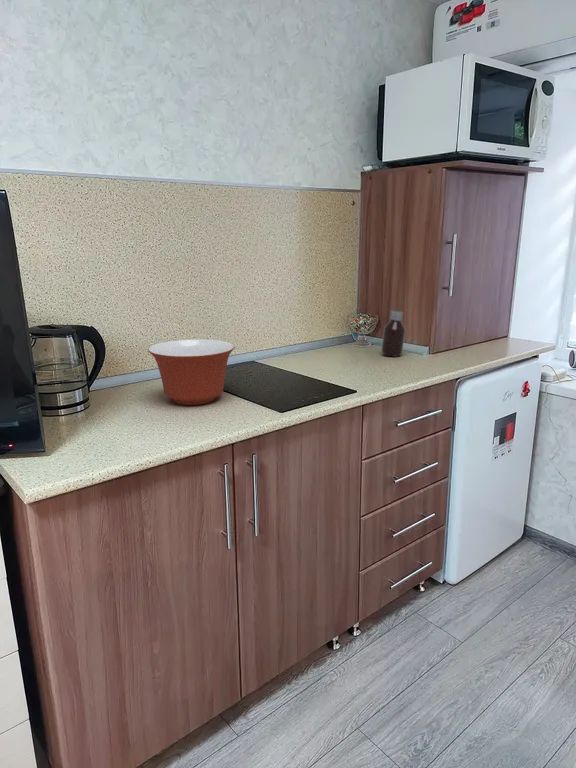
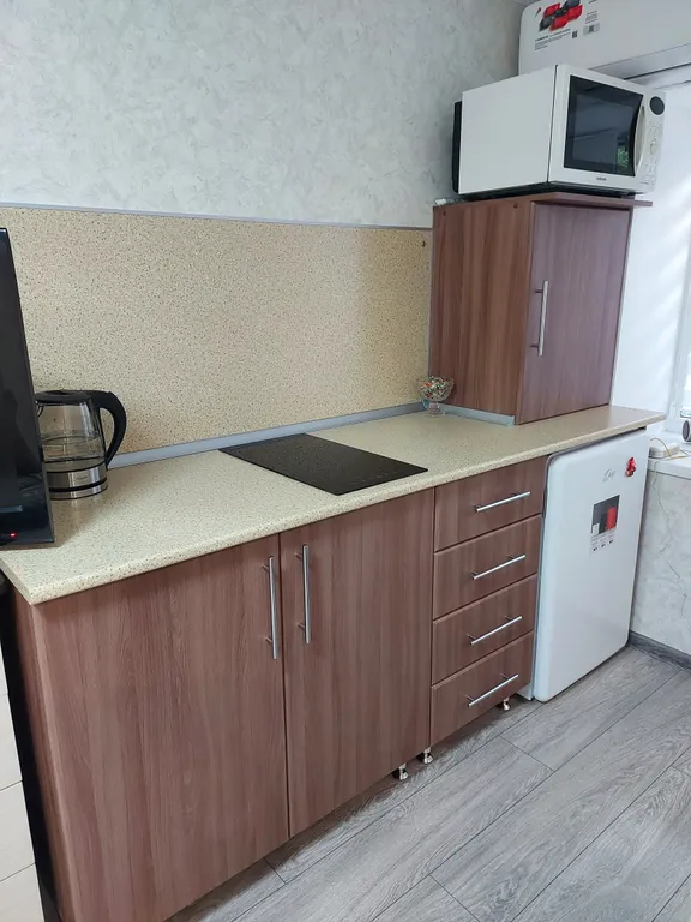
- mixing bowl (193, 373)
- bottle (393, 333)
